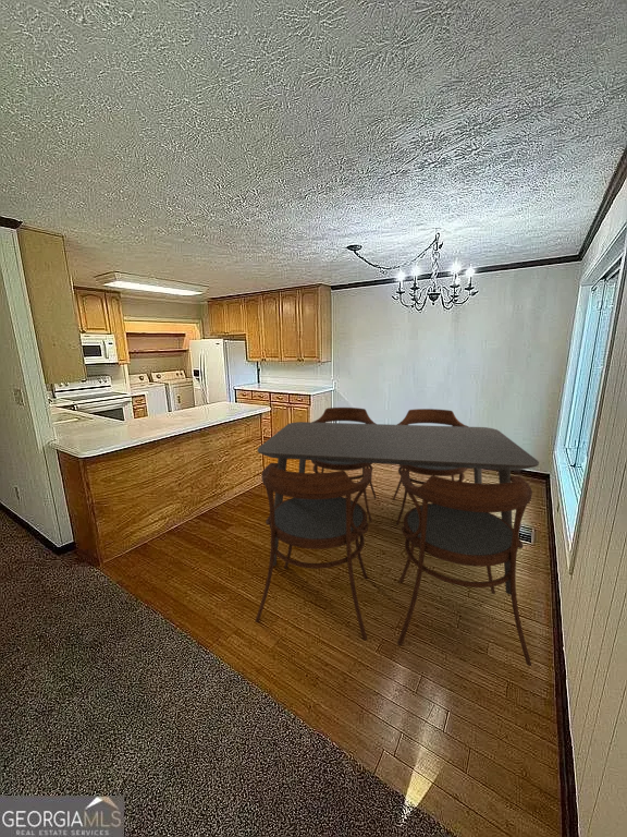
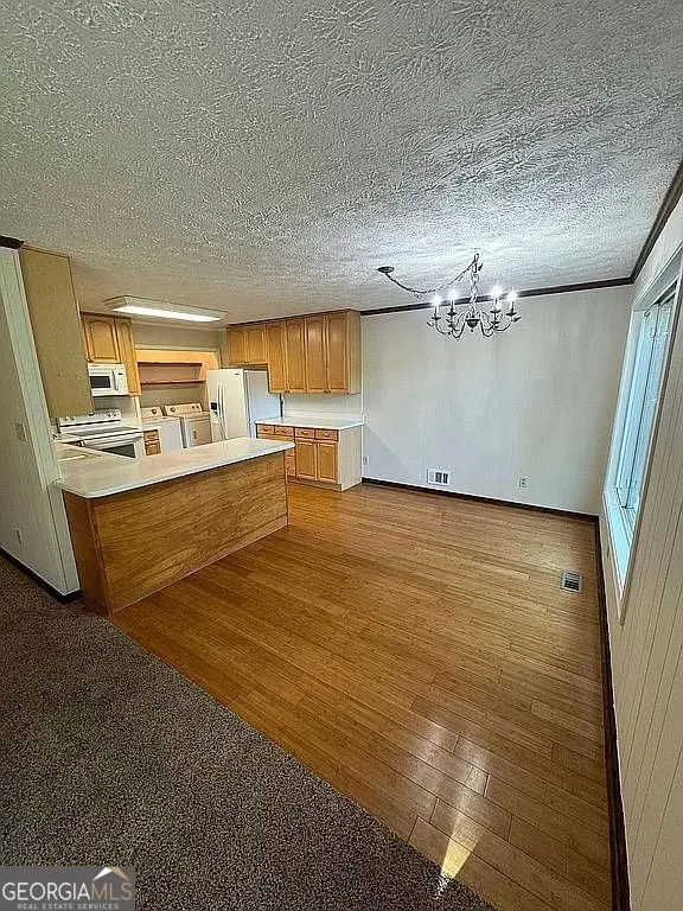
- dining table with chairs (394, 494)
